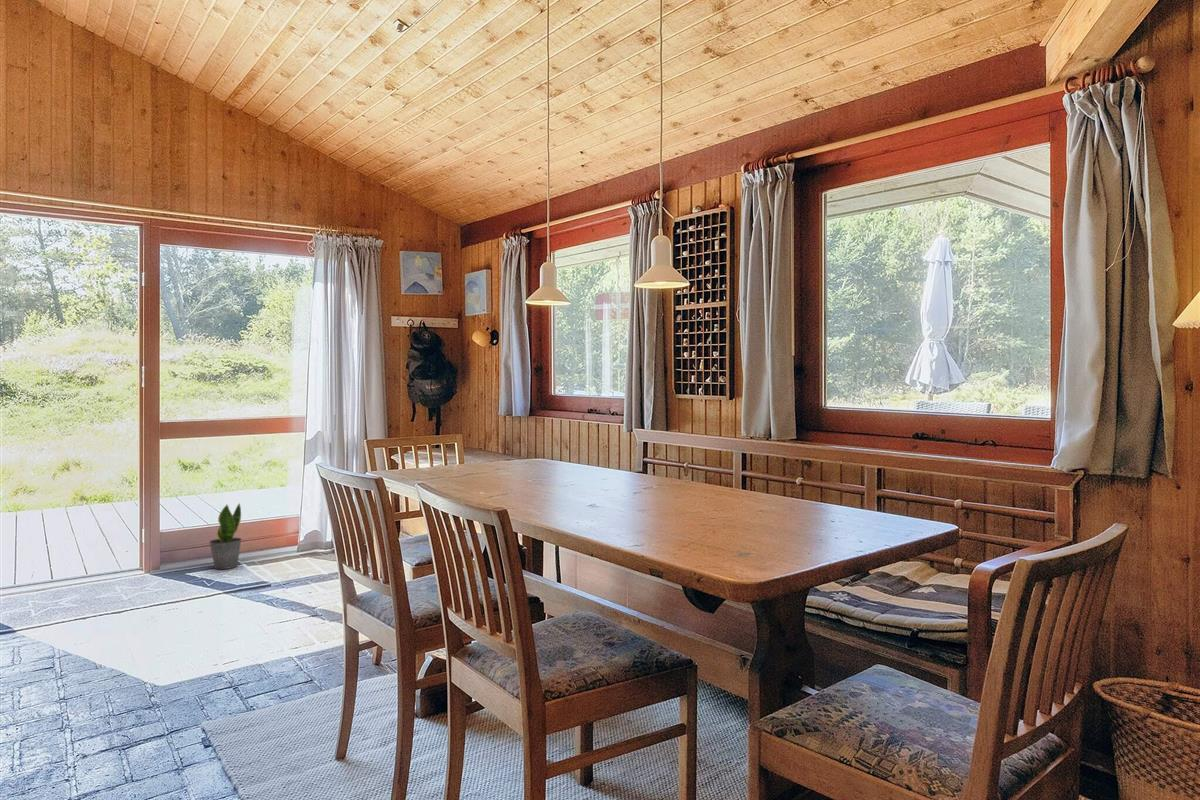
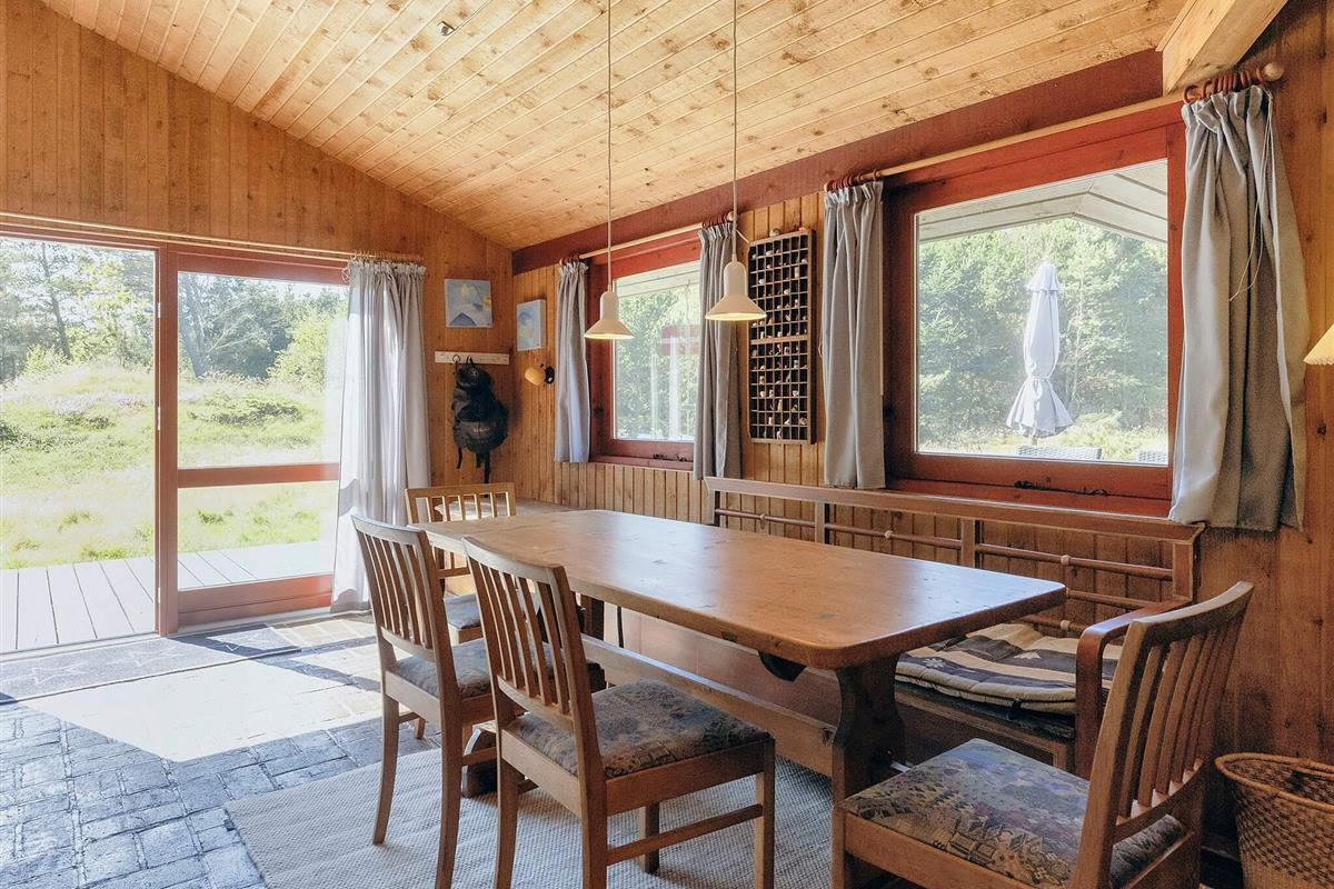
- potted plant (225, 534)
